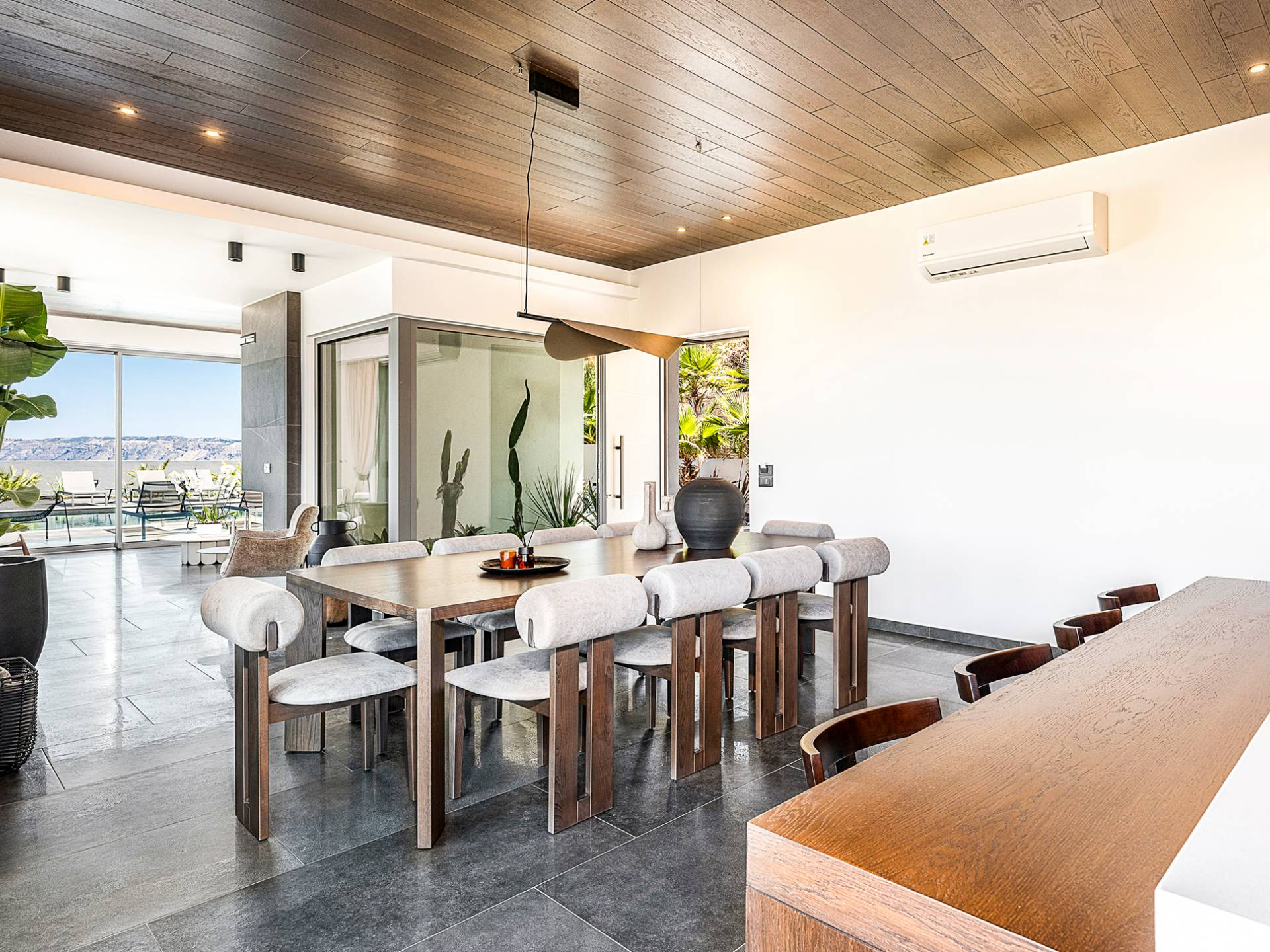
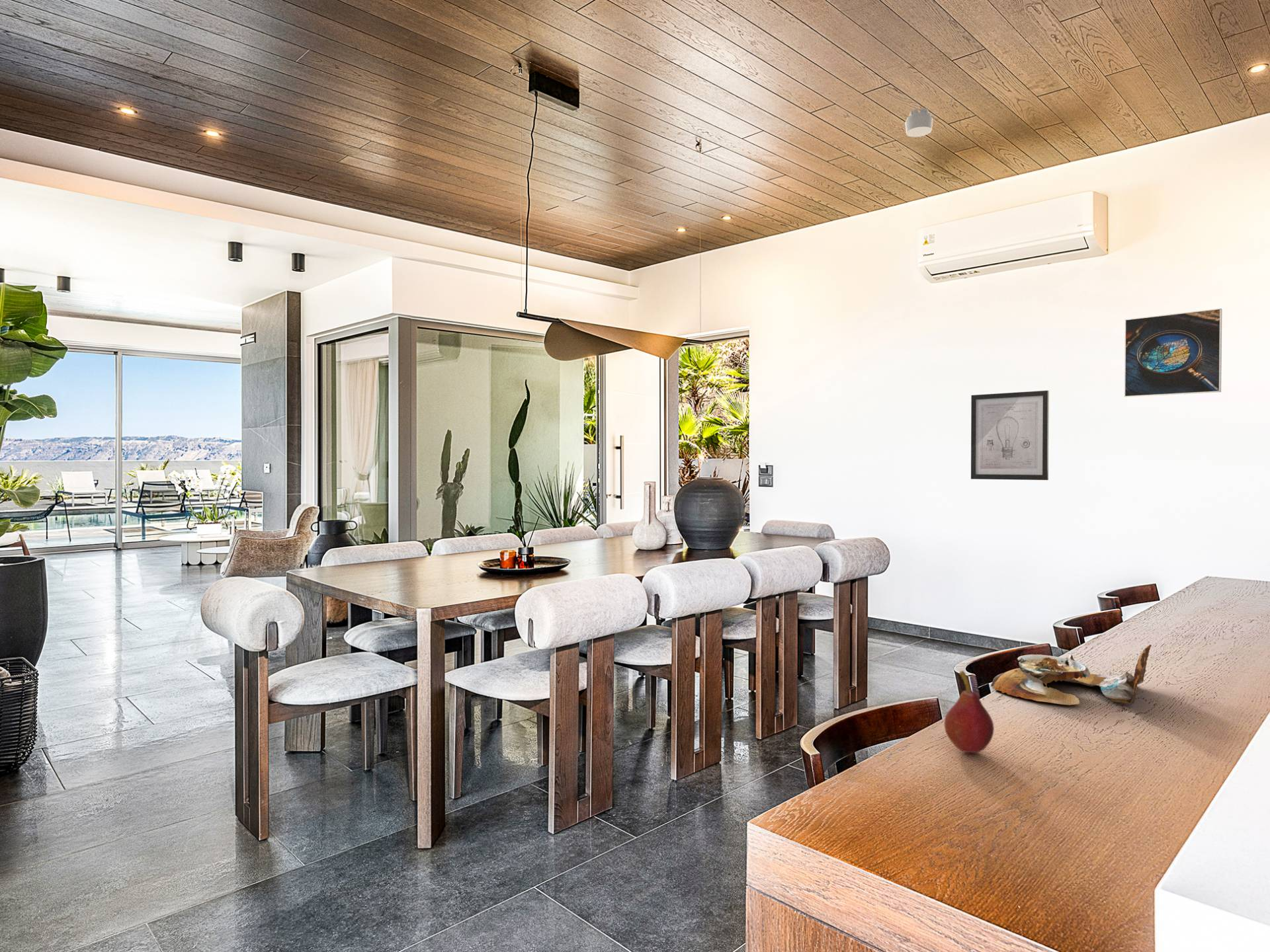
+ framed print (1171, 354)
+ fruit (968, 710)
+ soup bowl (1071, 666)
+ smoke detector (919, 122)
+ wall art (1008, 436)
